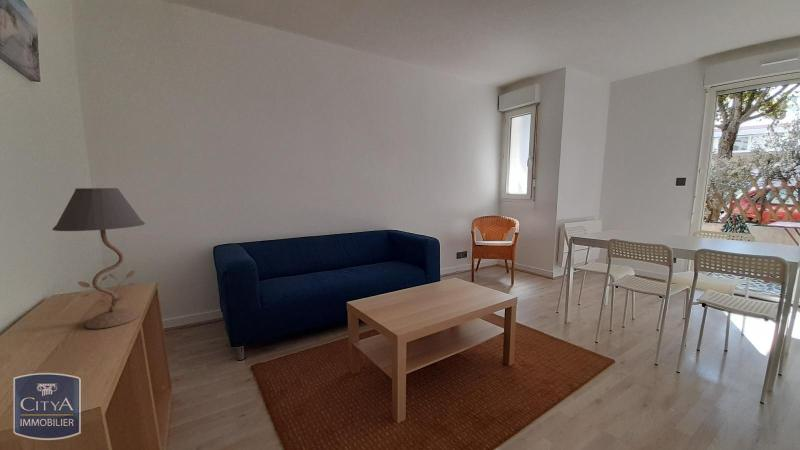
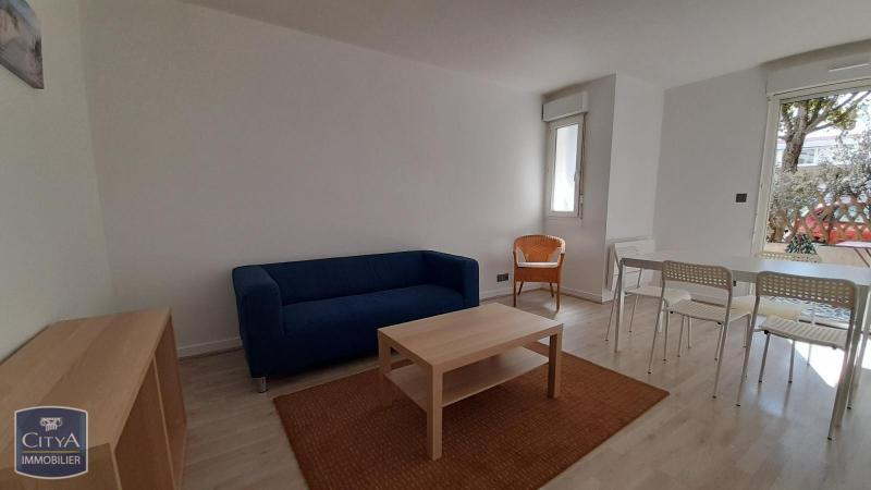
- table lamp (110, 248)
